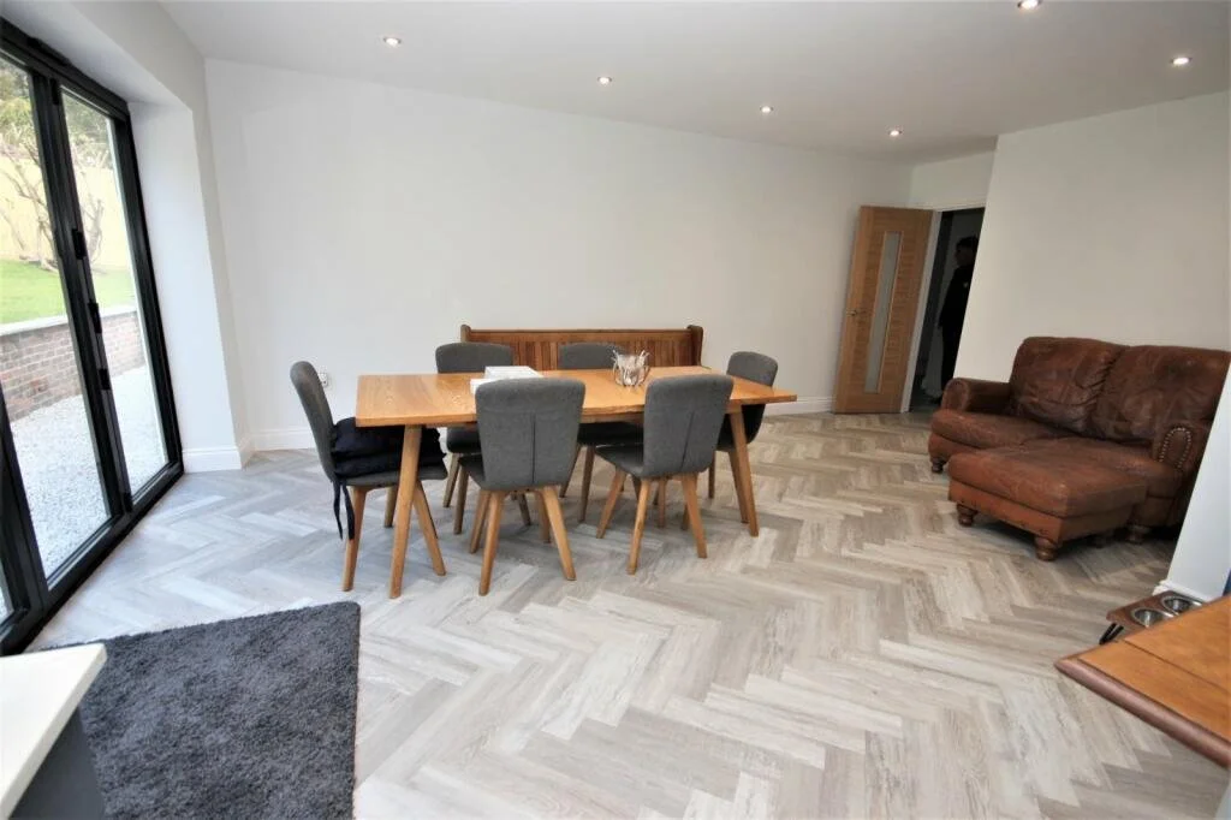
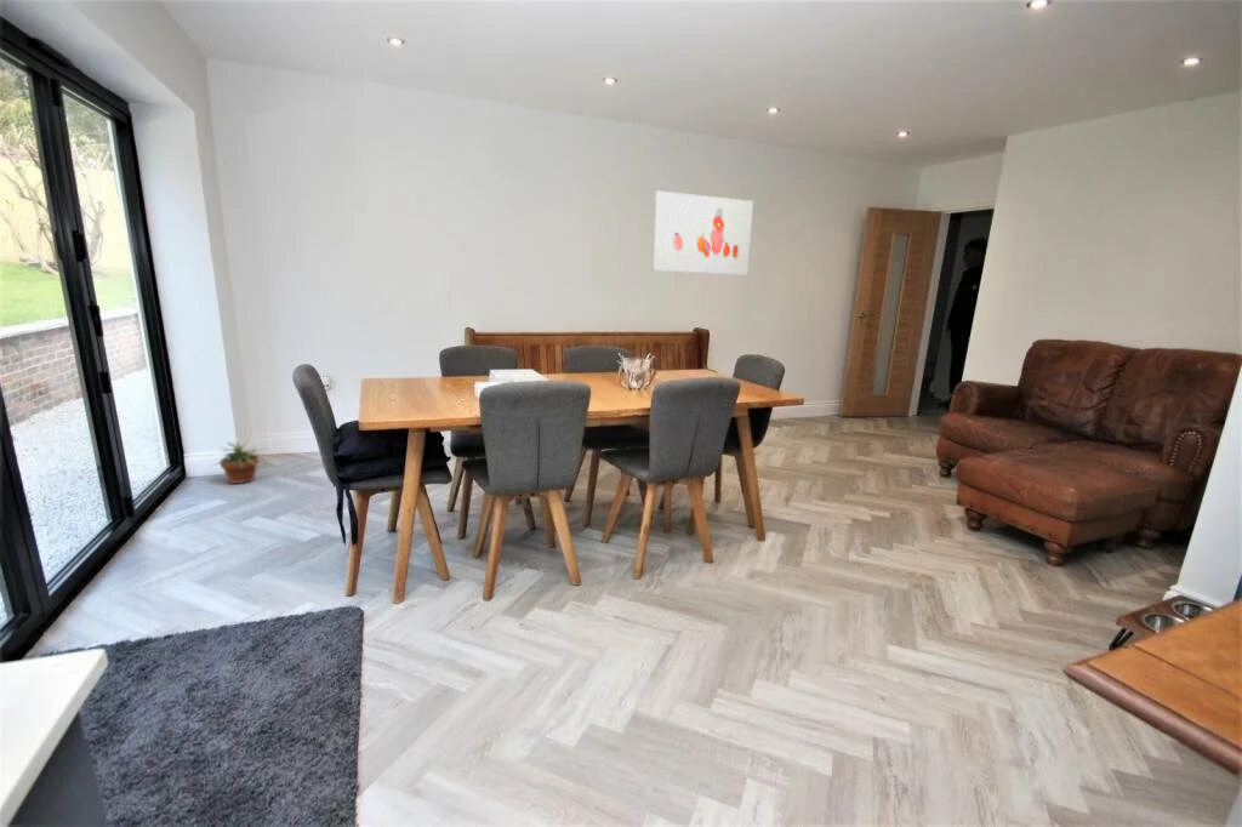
+ potted plant (240, 460)
+ wall art (702, 234)
